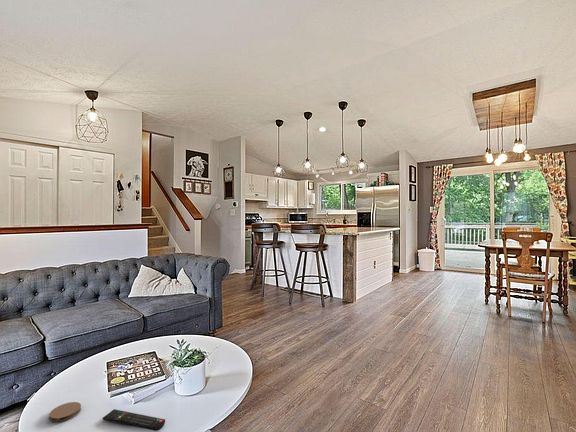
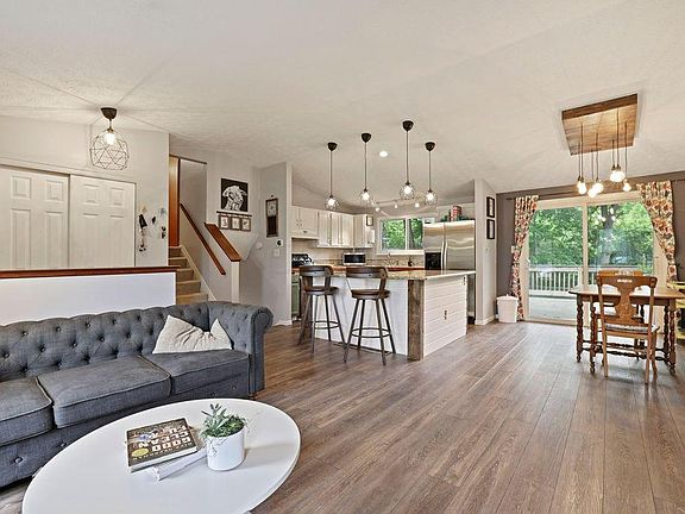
- coaster (65, 411)
- remote control (134, 420)
